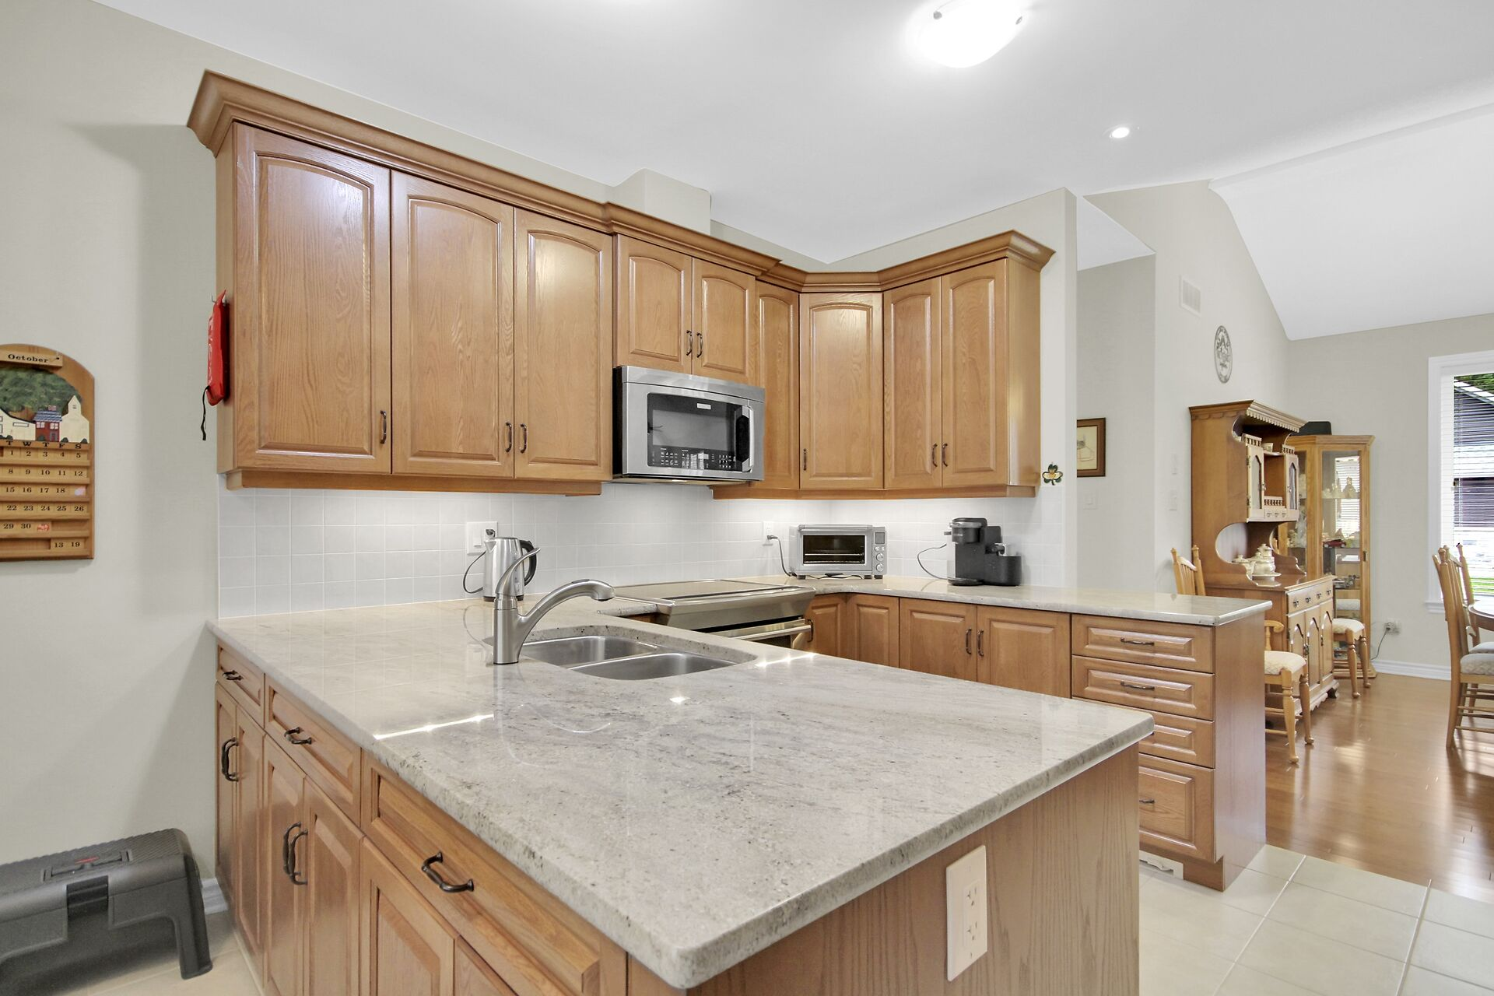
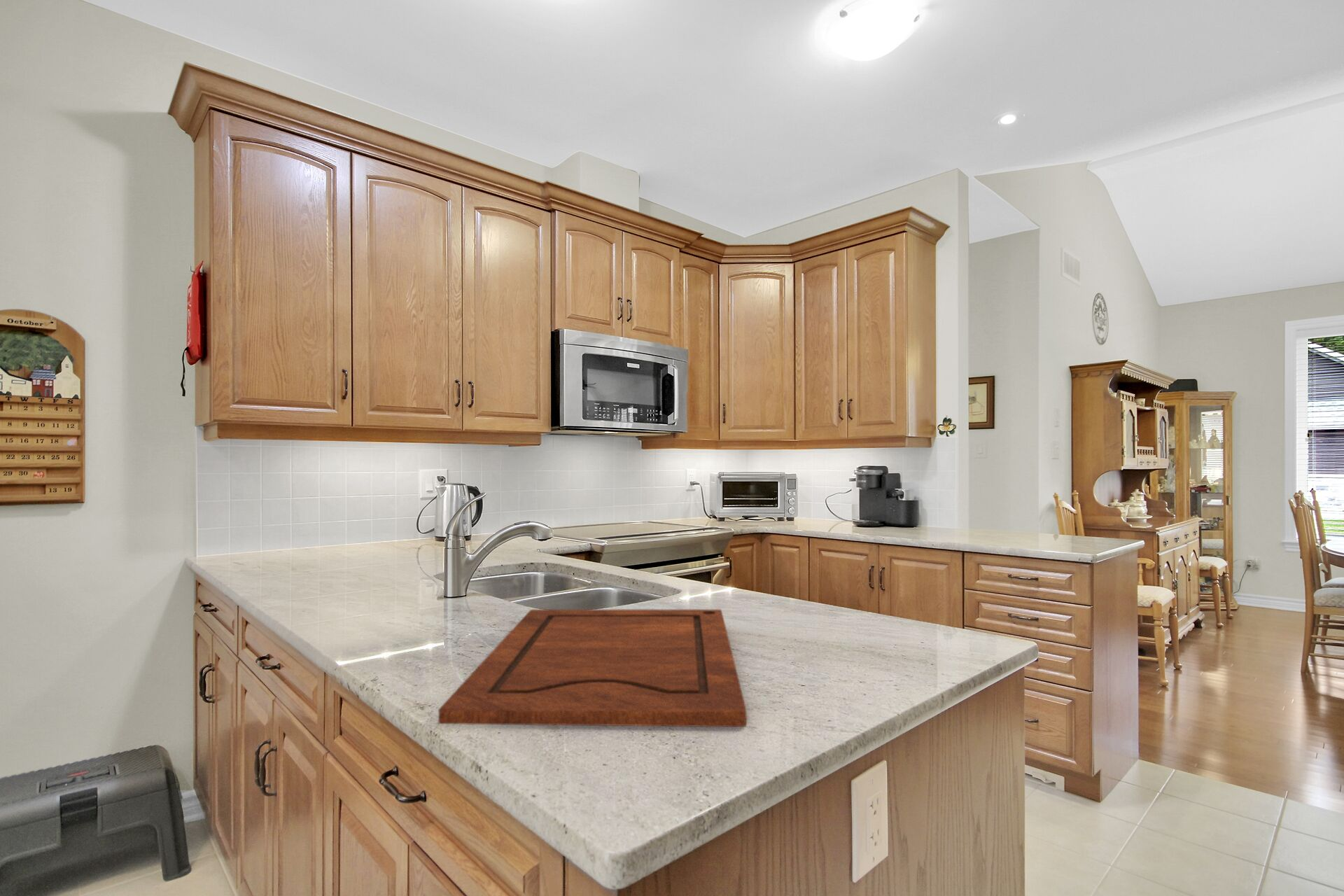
+ cutting board (612, 656)
